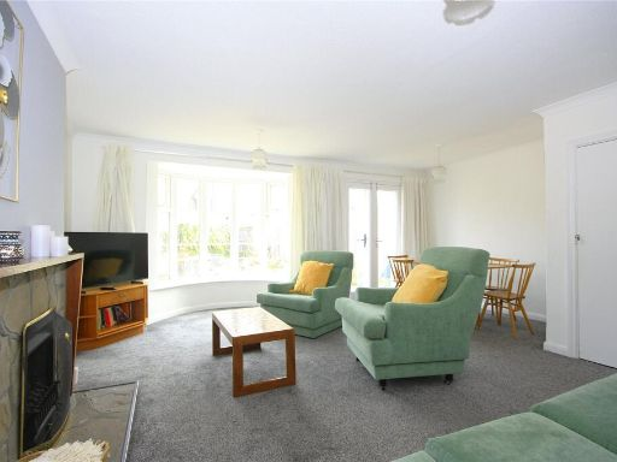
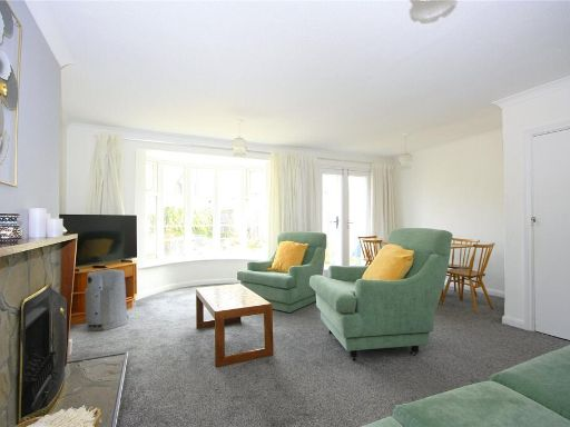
+ air purifier (106, 298)
